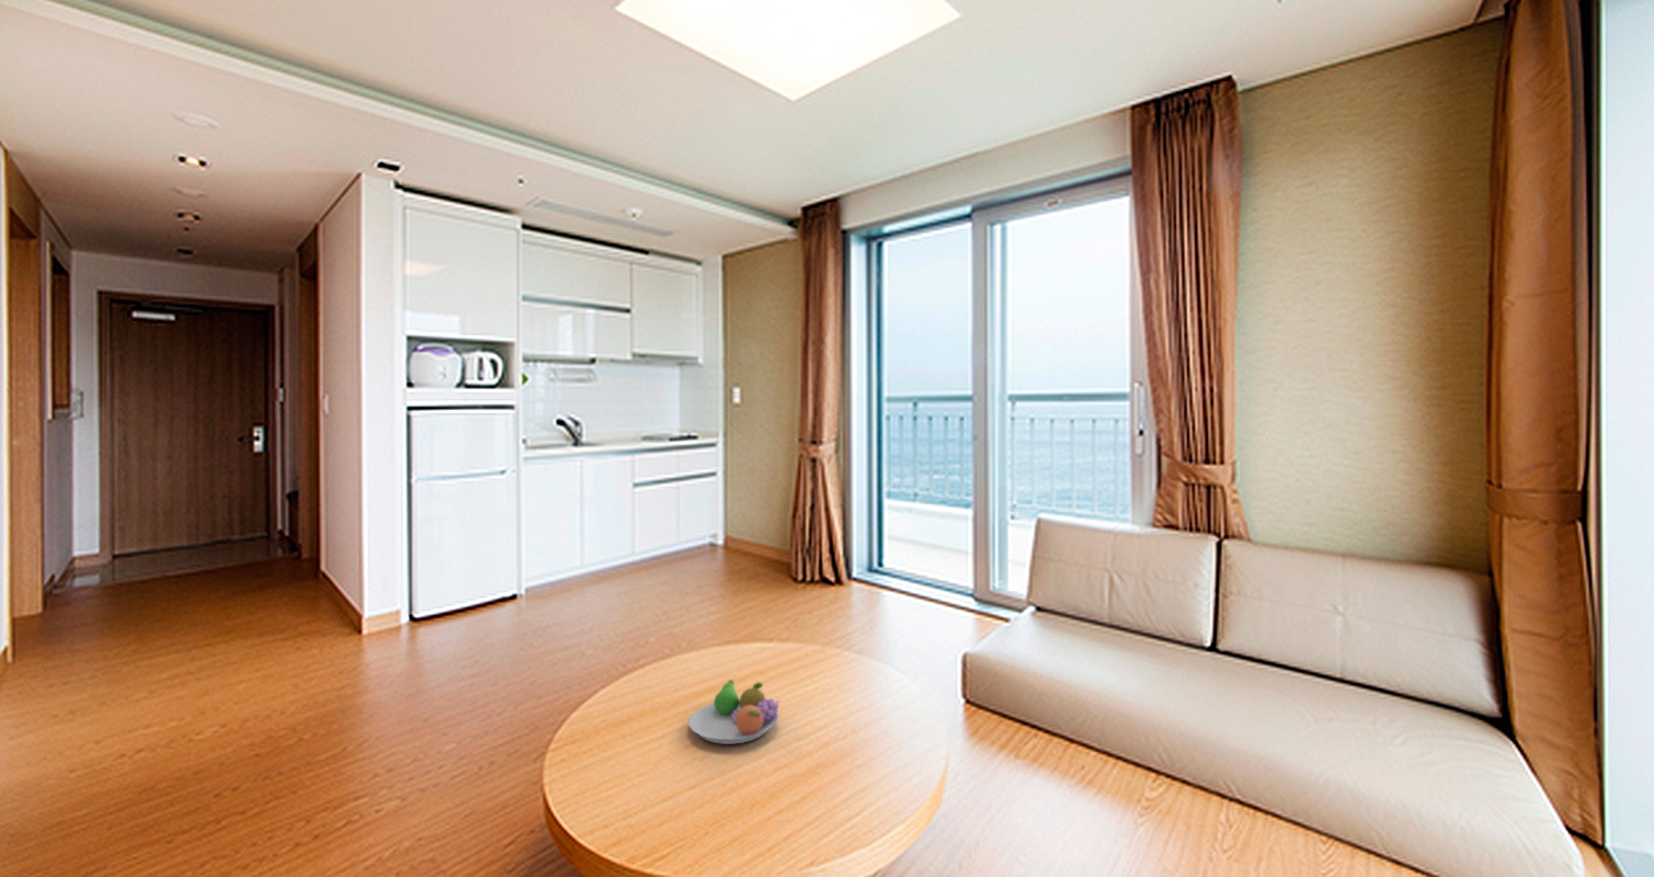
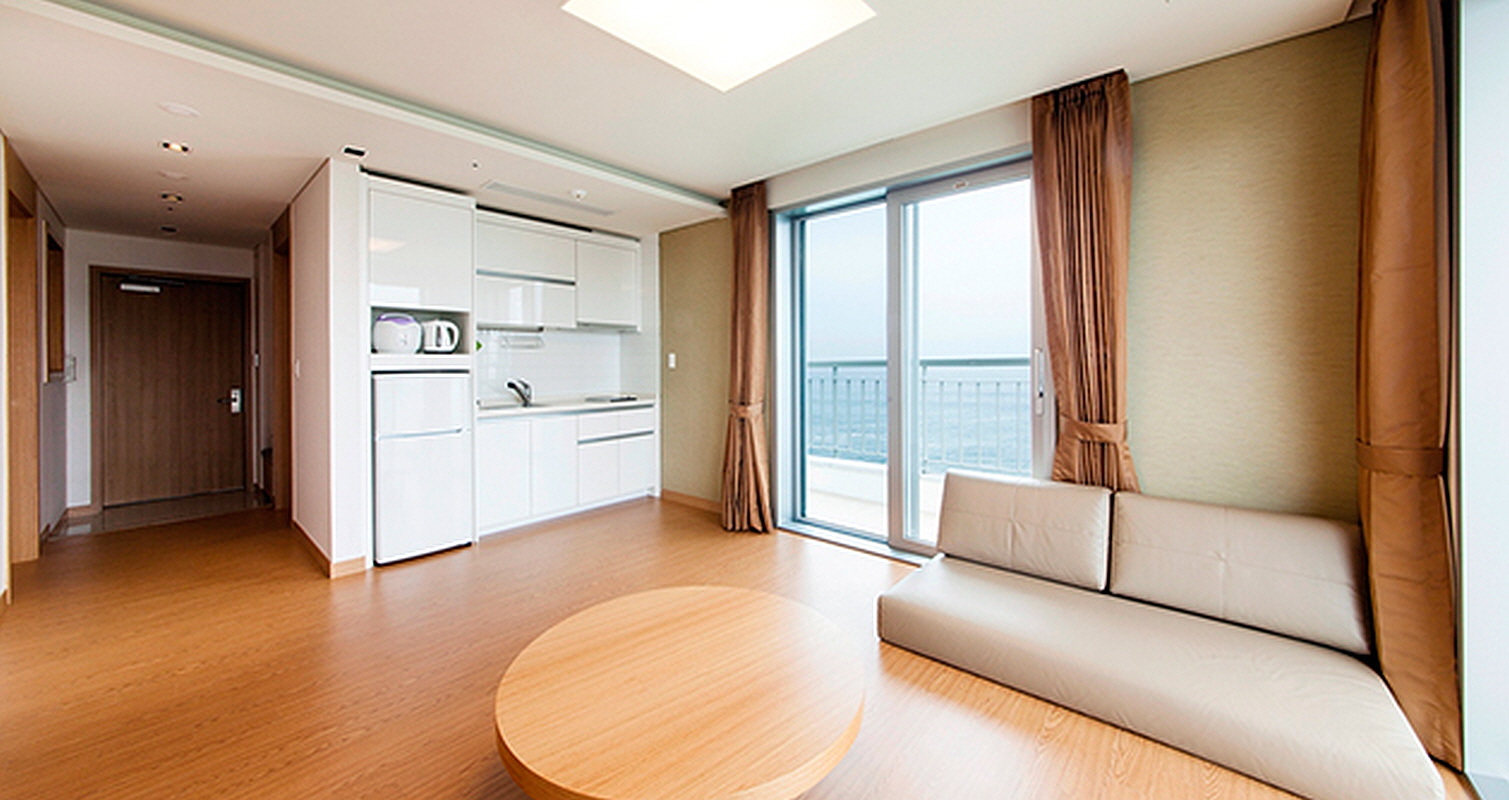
- fruit bowl (734, 707)
